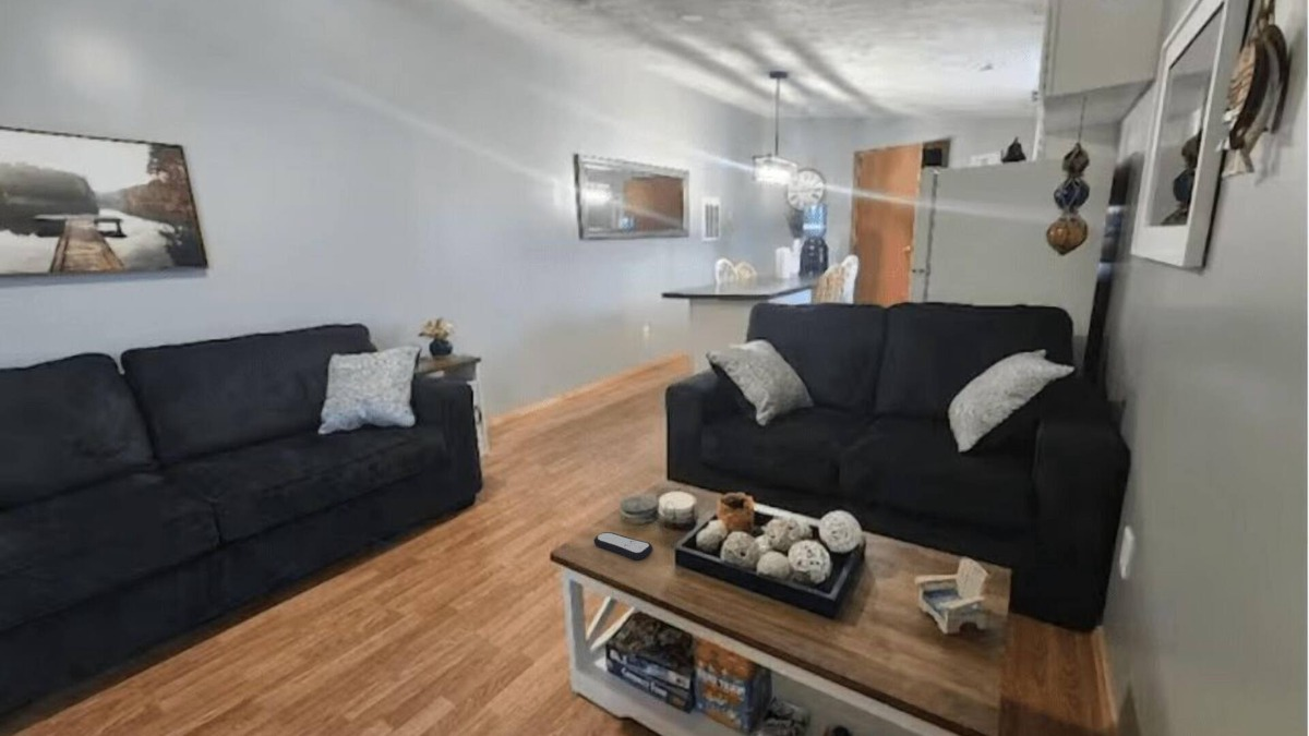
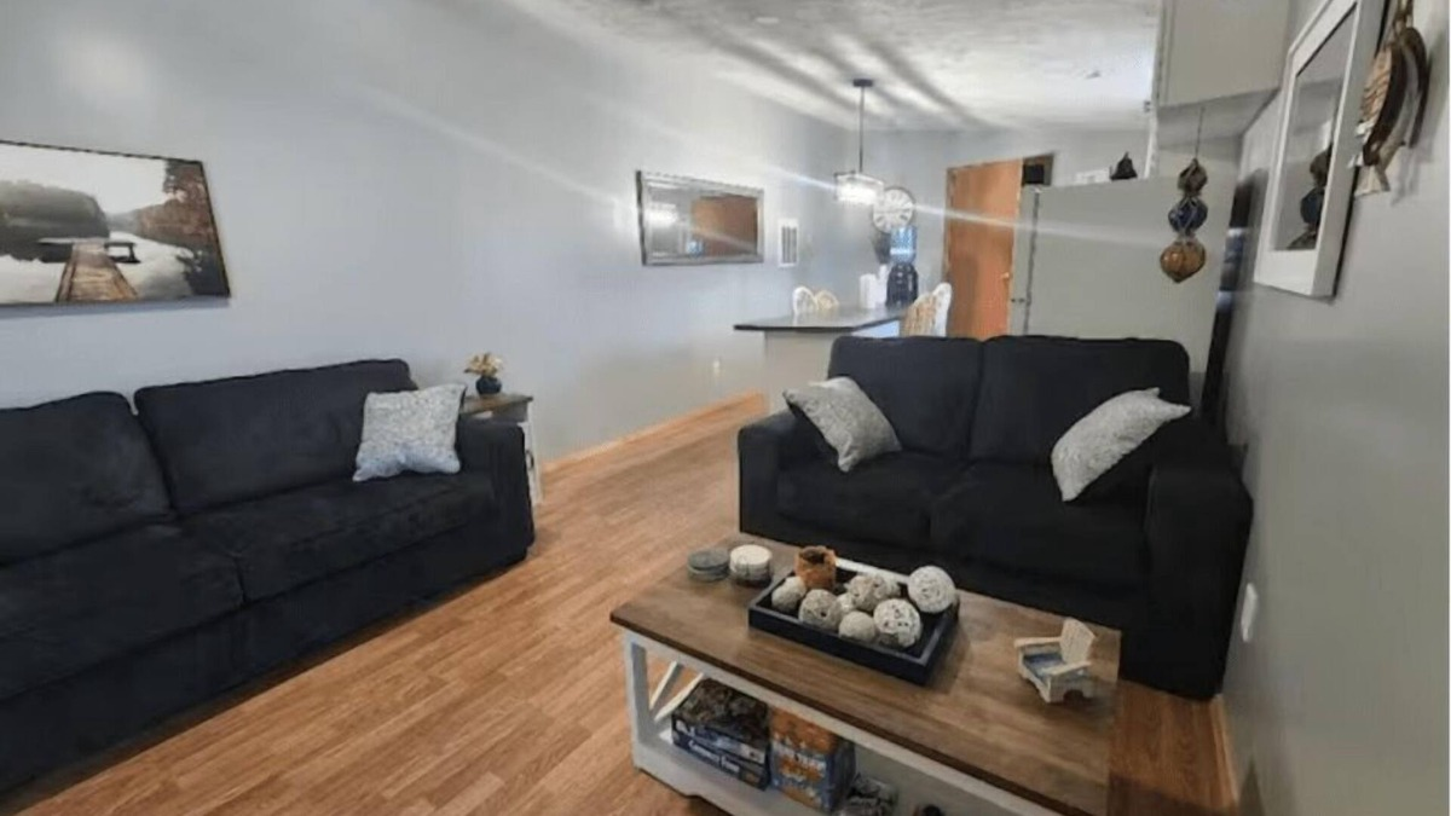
- remote control (622, 544)
